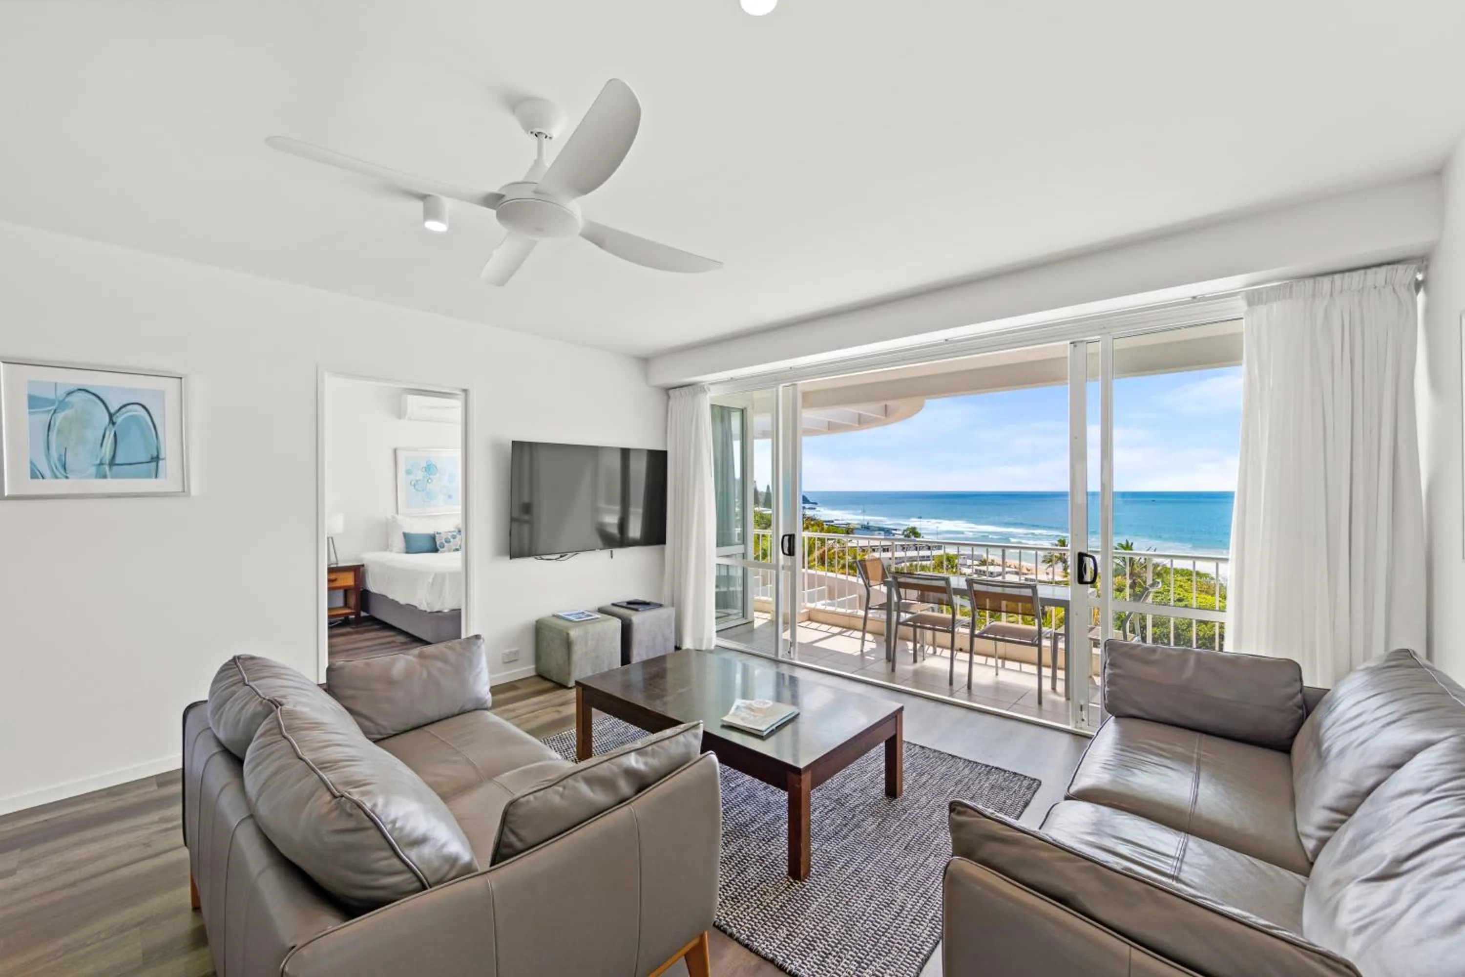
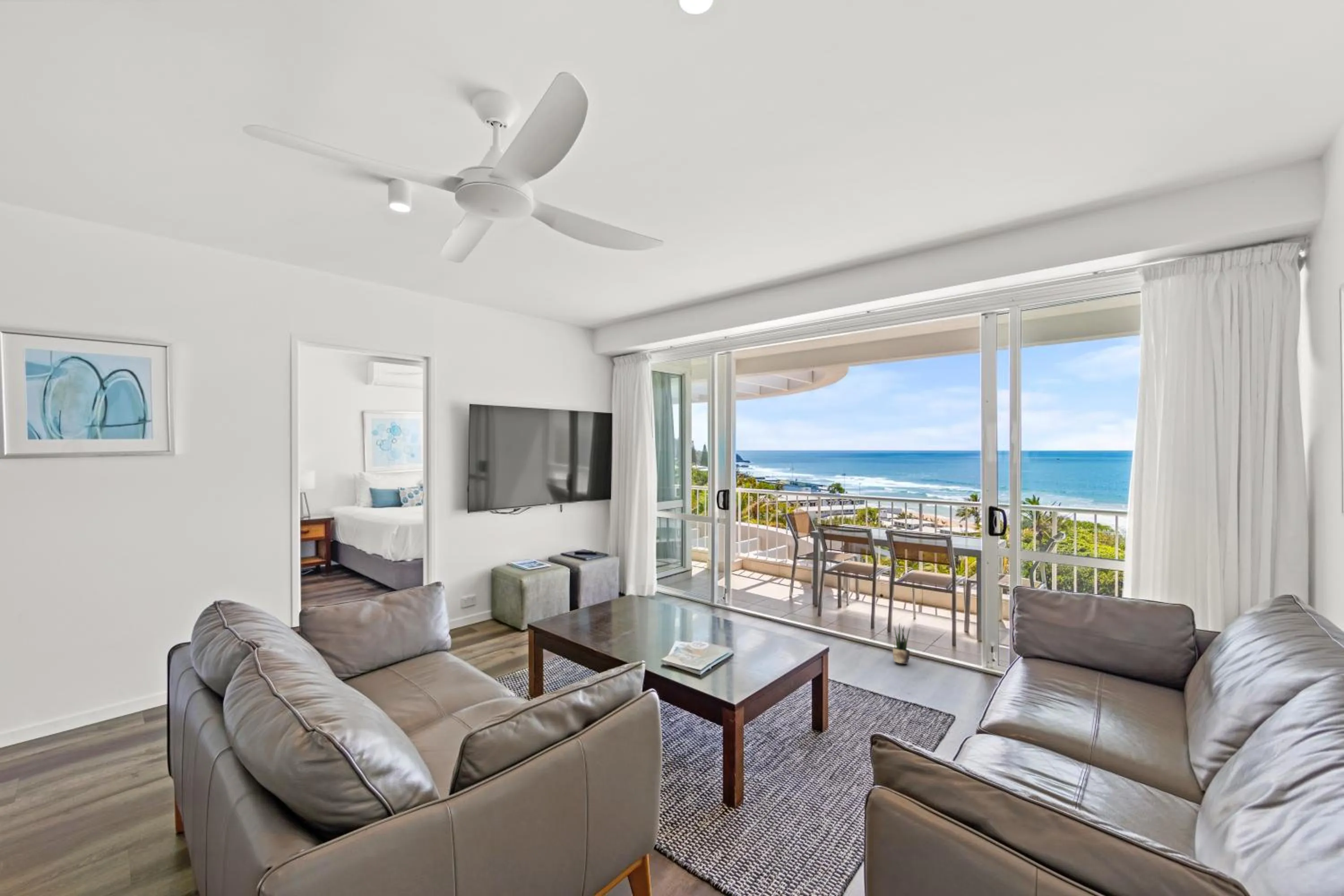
+ potted plant (901, 642)
